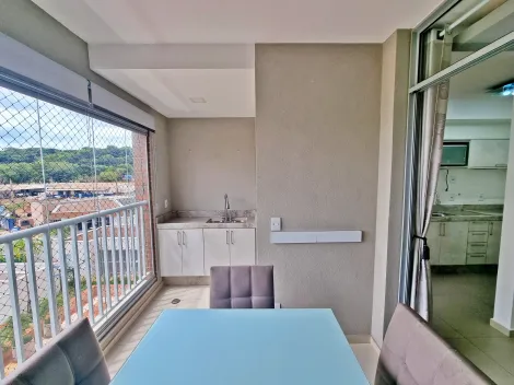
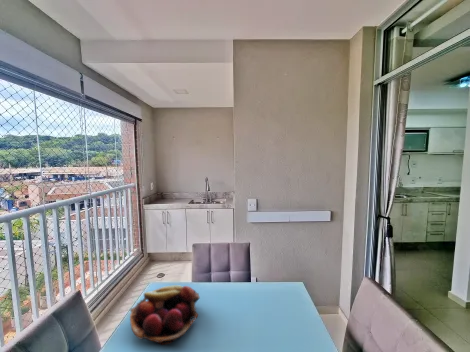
+ fruit basket (166, 307)
